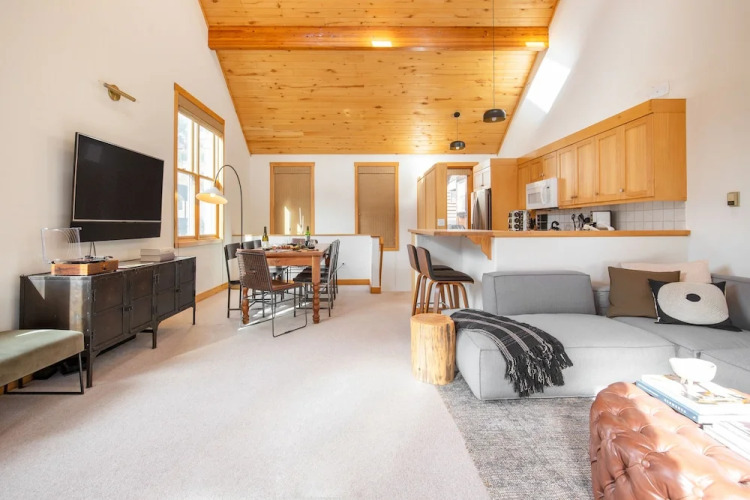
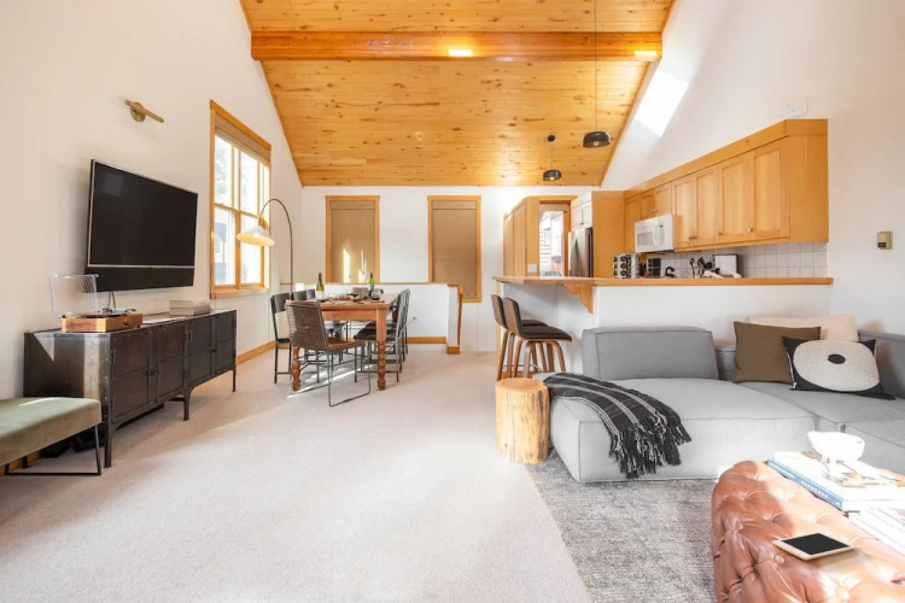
+ cell phone (813, 544)
